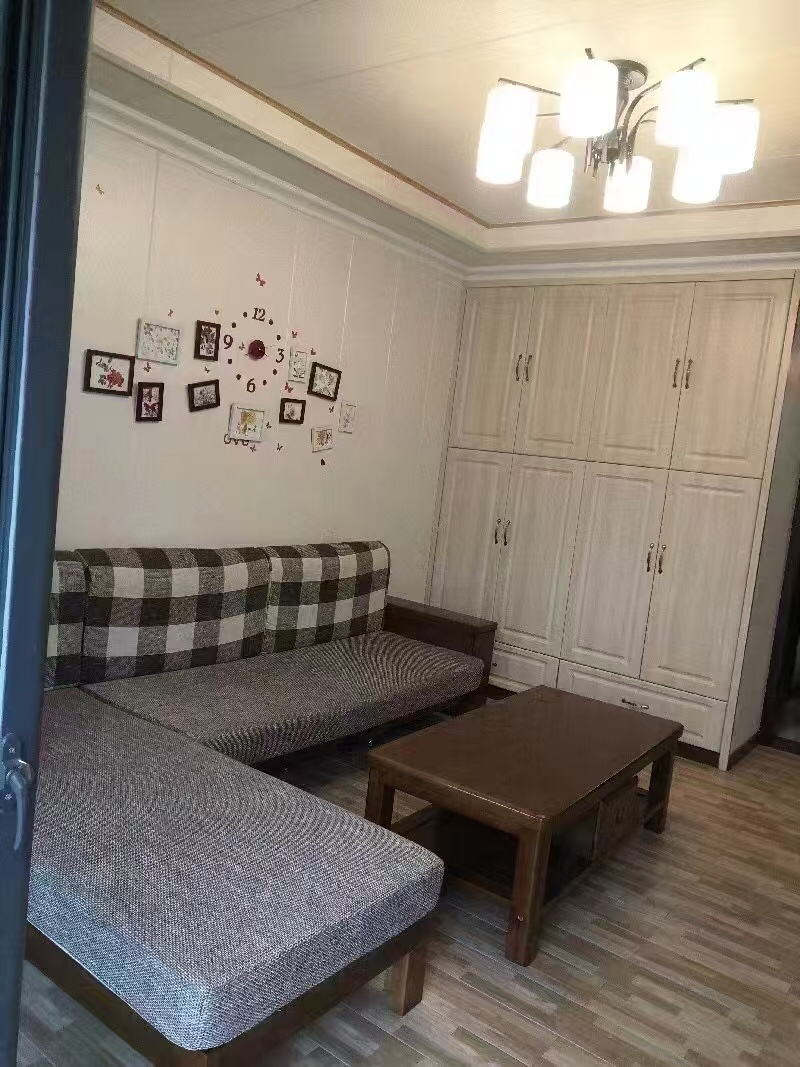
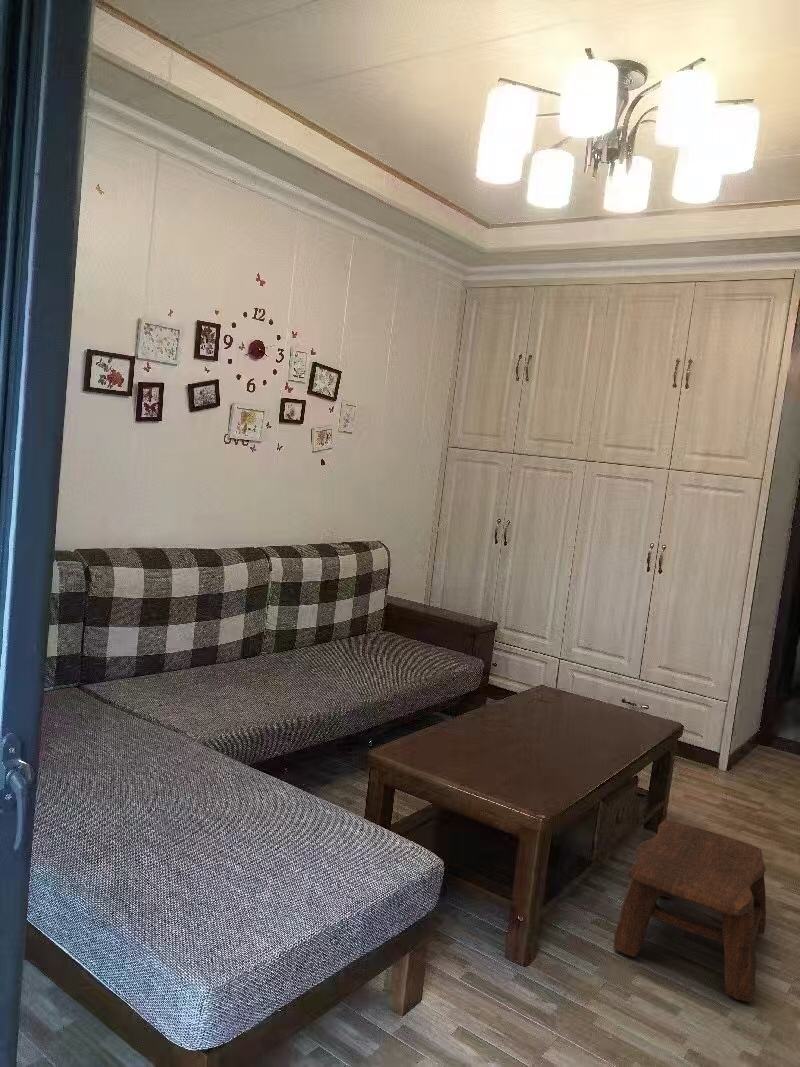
+ stool (700, 899)
